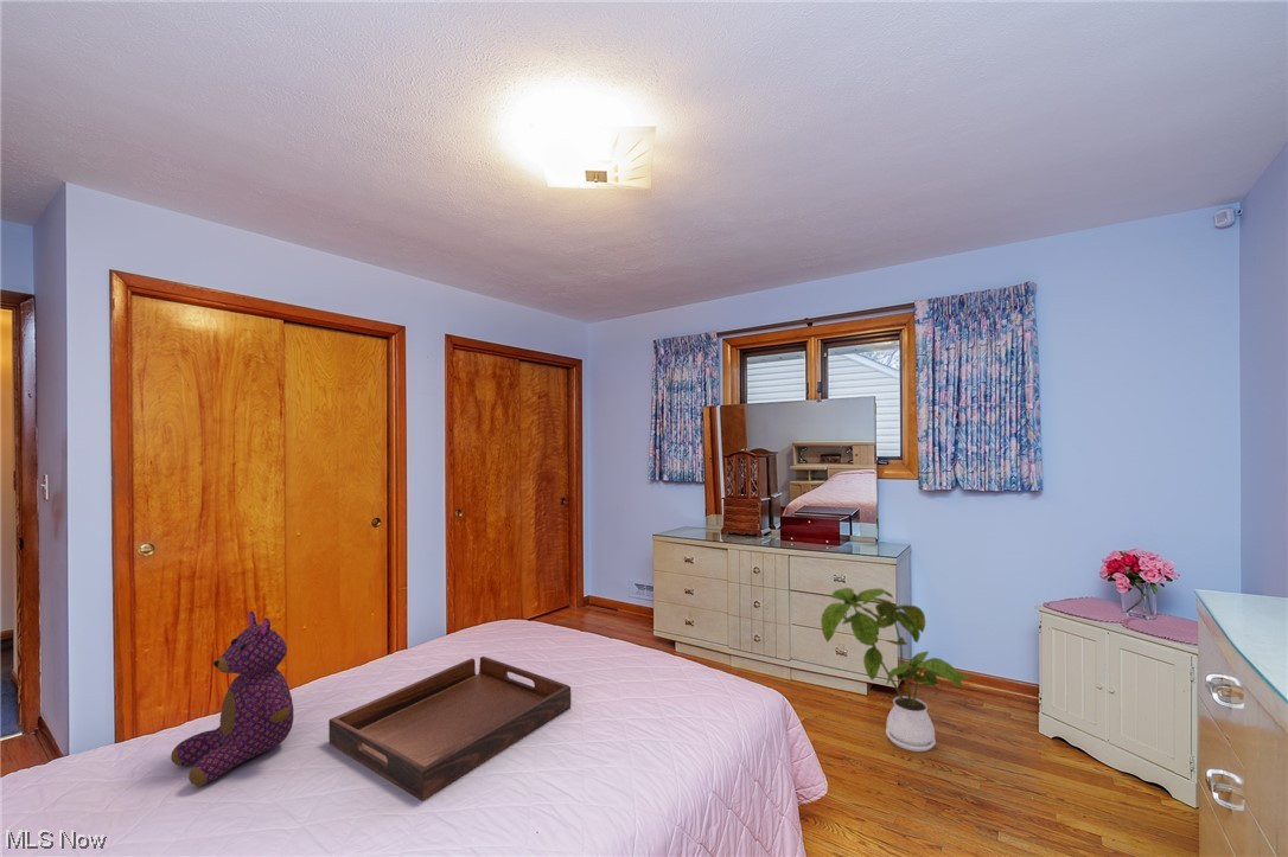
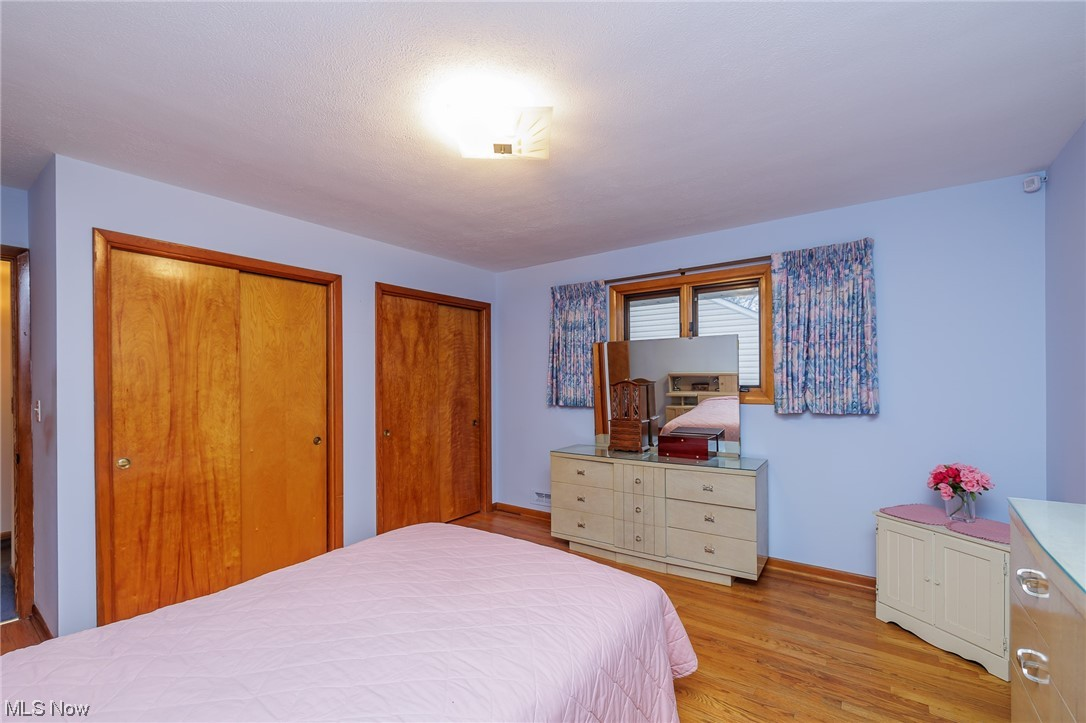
- serving tray (457, 712)
- teddy bear (235, 689)
- house plant (885, 666)
